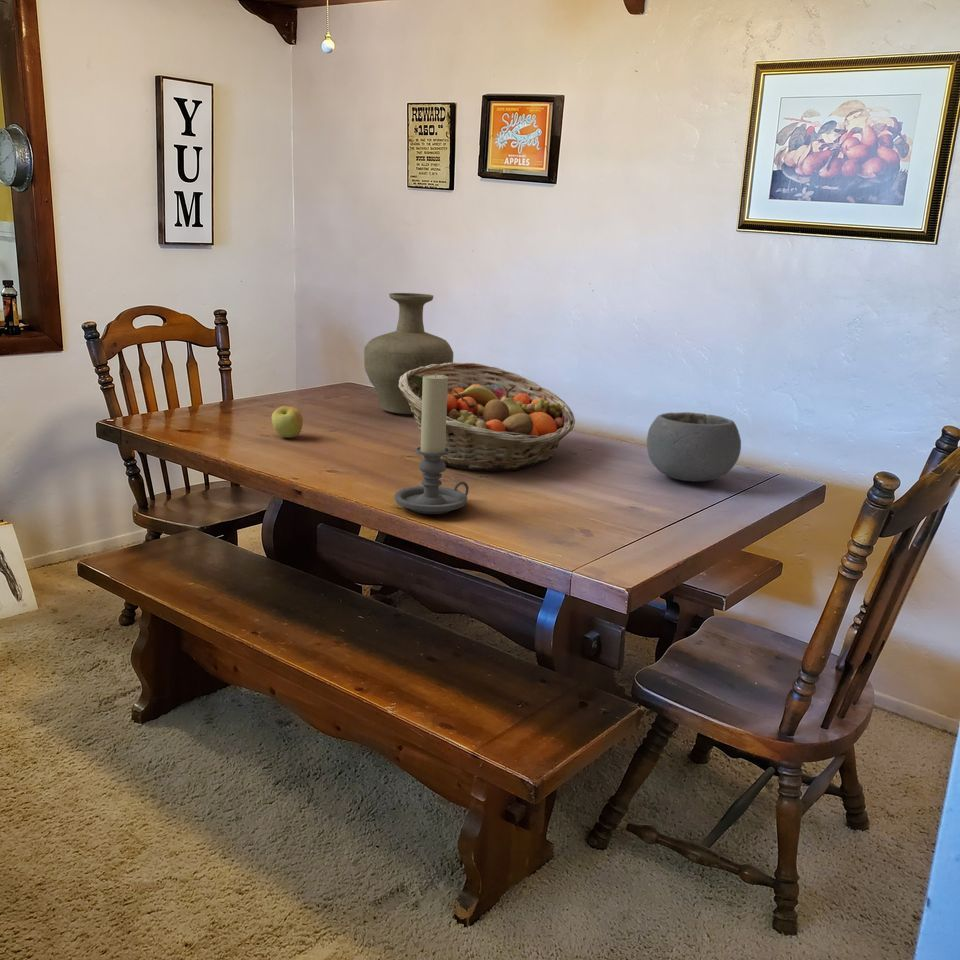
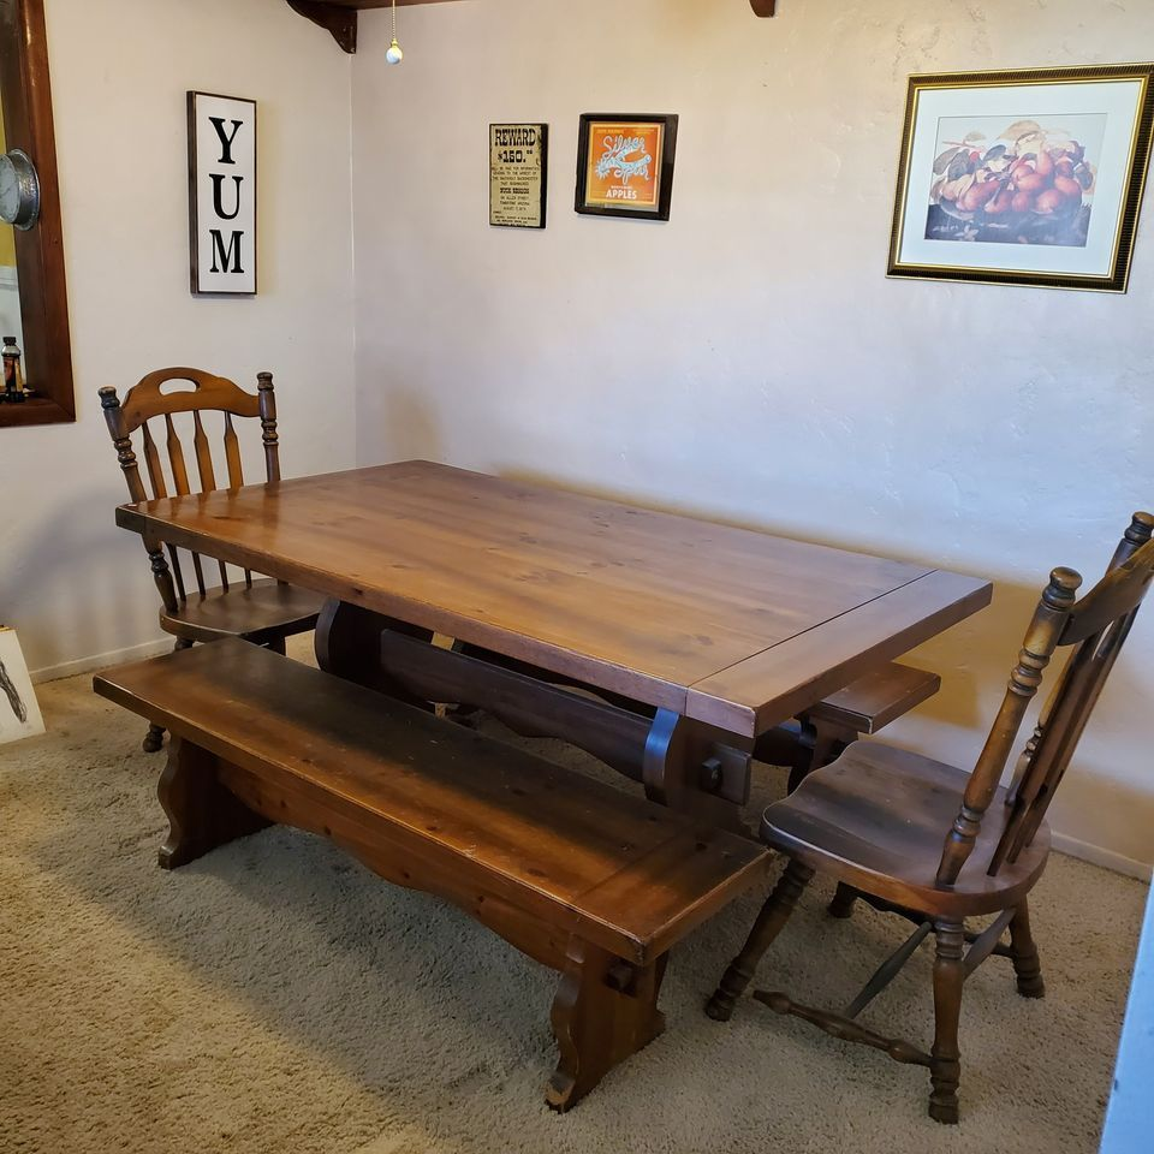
- fruit basket (487, 414)
- candle holder (438, 440)
- apple (287, 422)
- vase (410, 353)
- bowl (692, 447)
